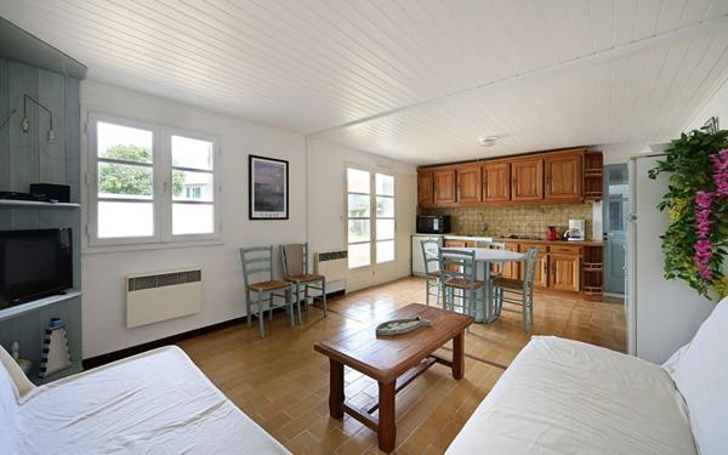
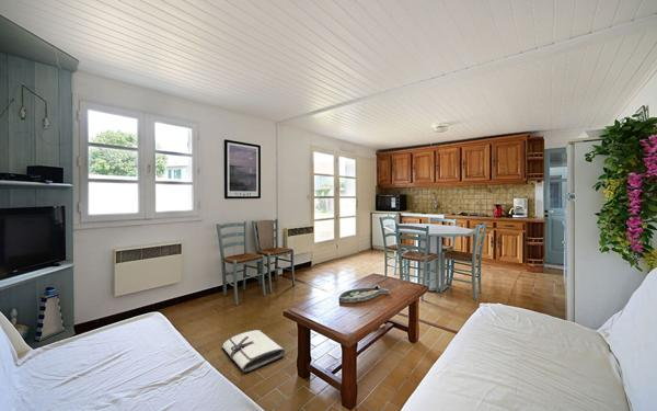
+ tool roll (252, 343)
